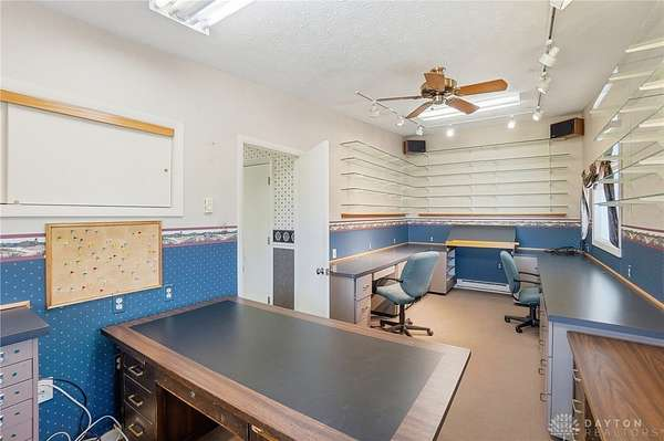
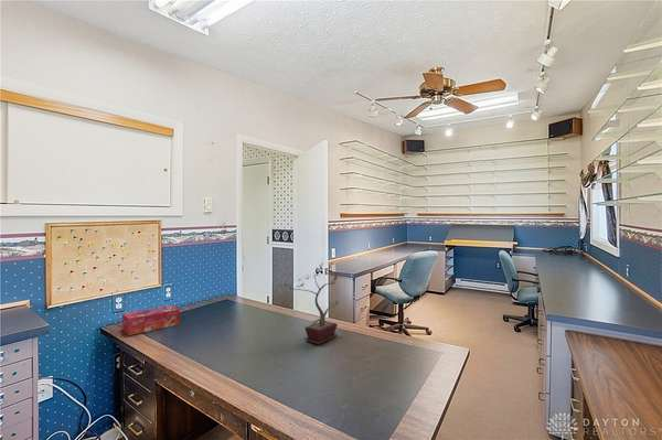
+ potted plant (316, 301)
+ tissue box (151, 319)
